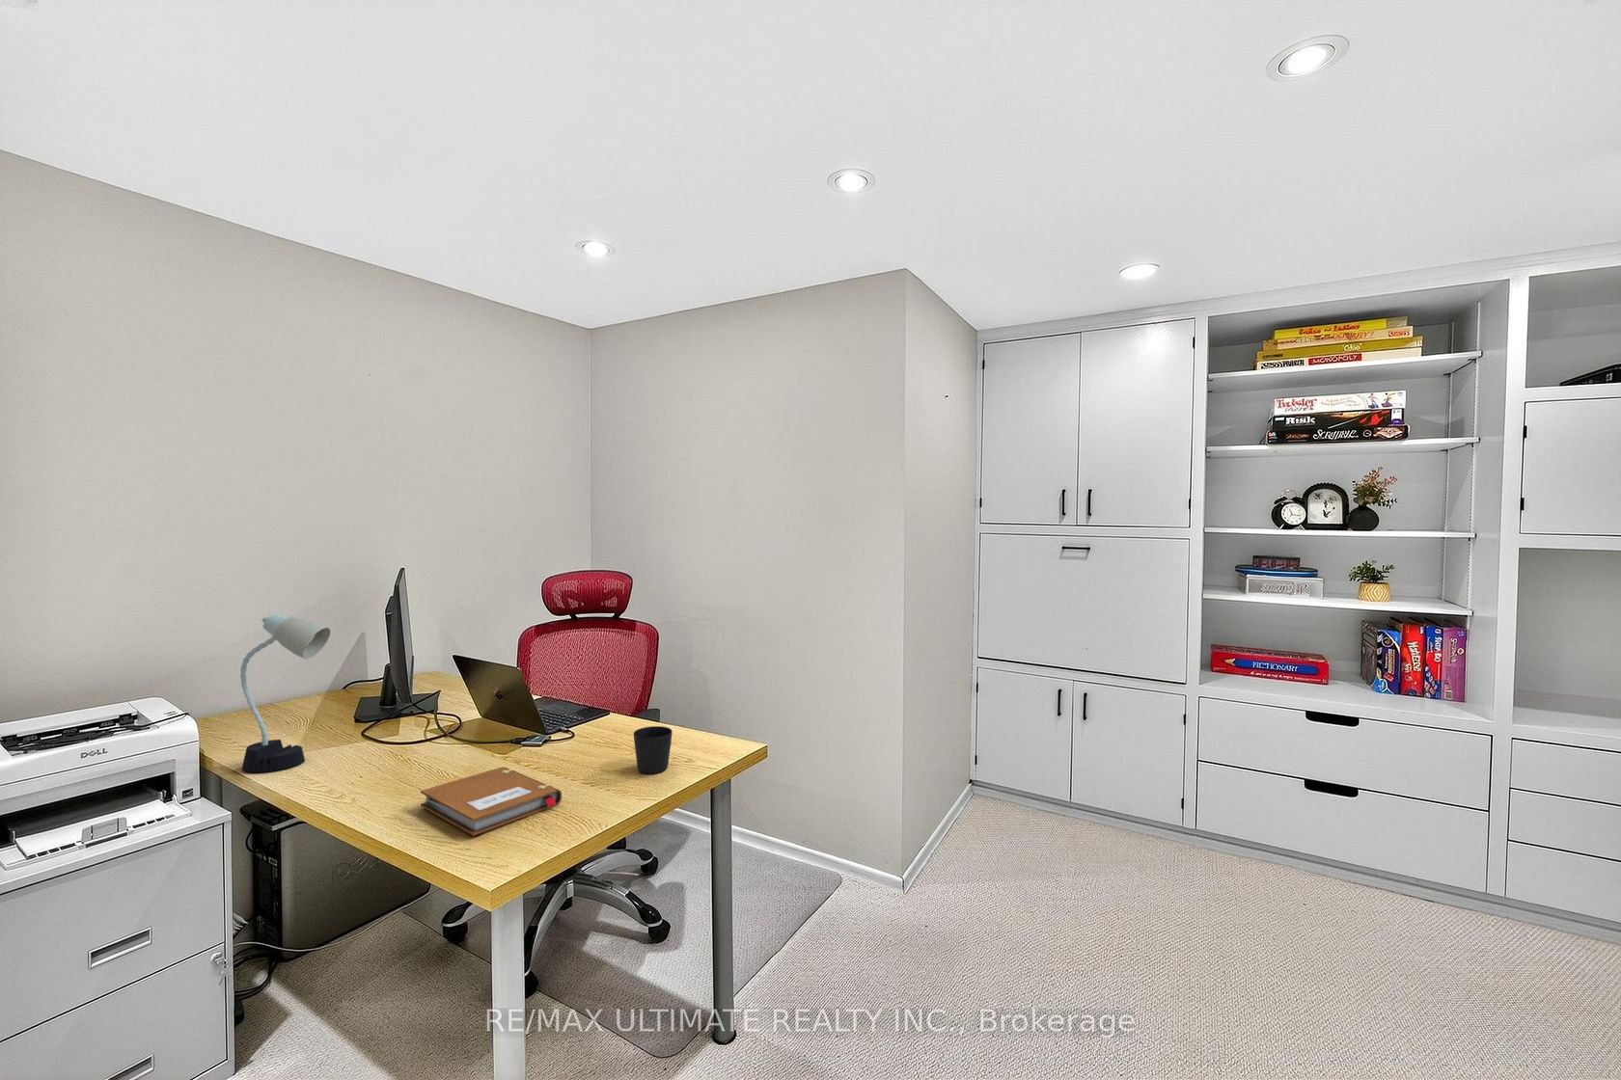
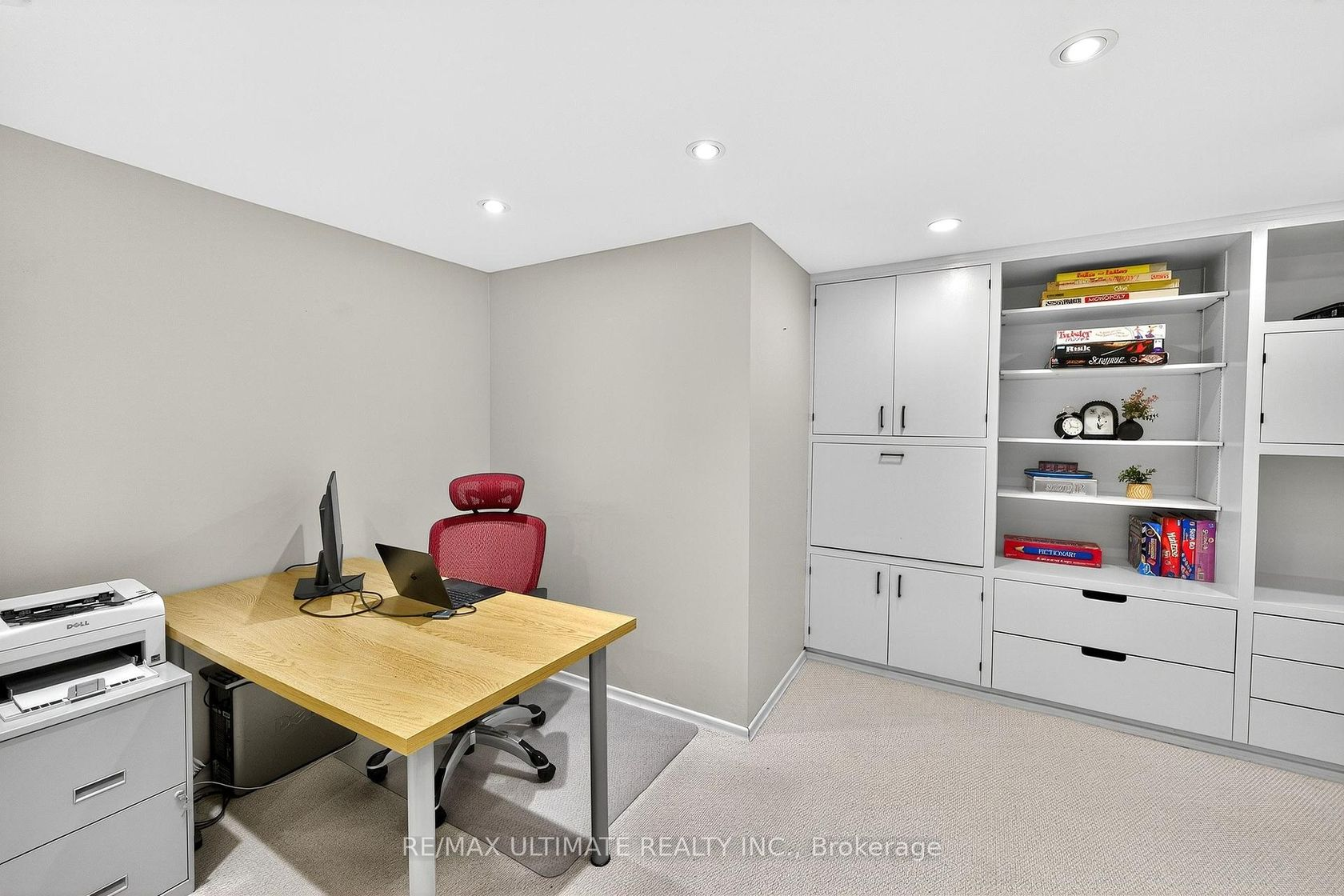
- cup (655, 749)
- desk lamp (253, 704)
- notebook (493, 798)
